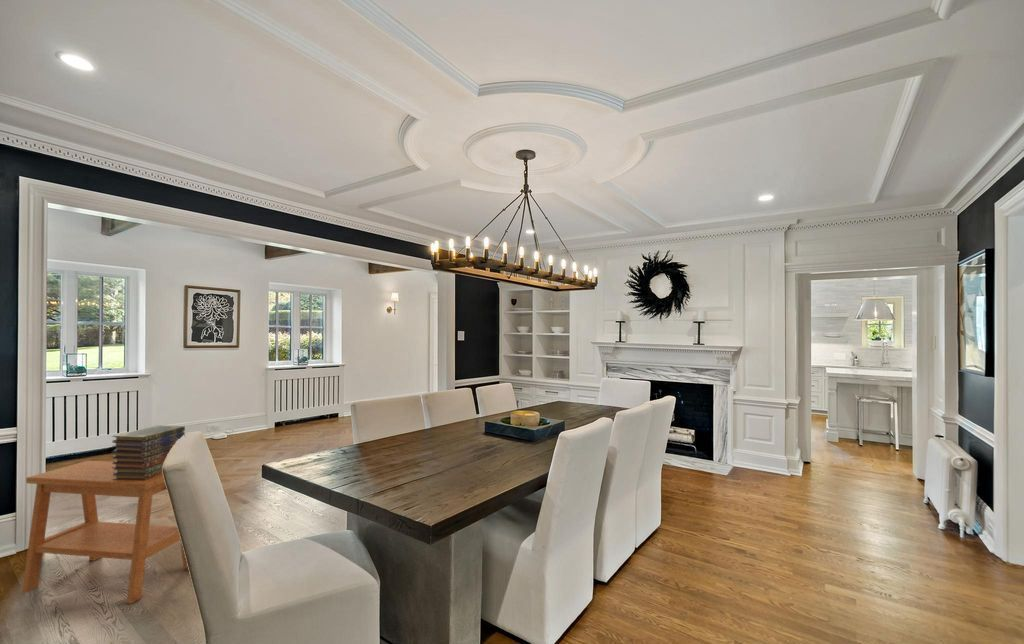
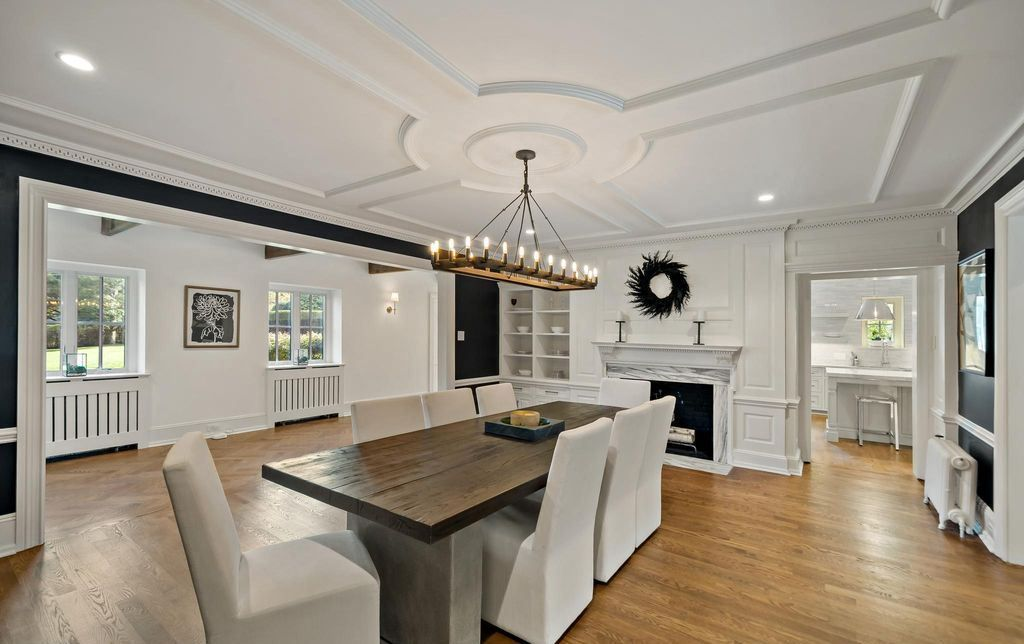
- side table (113, 524)
- book stack (150, 450)
